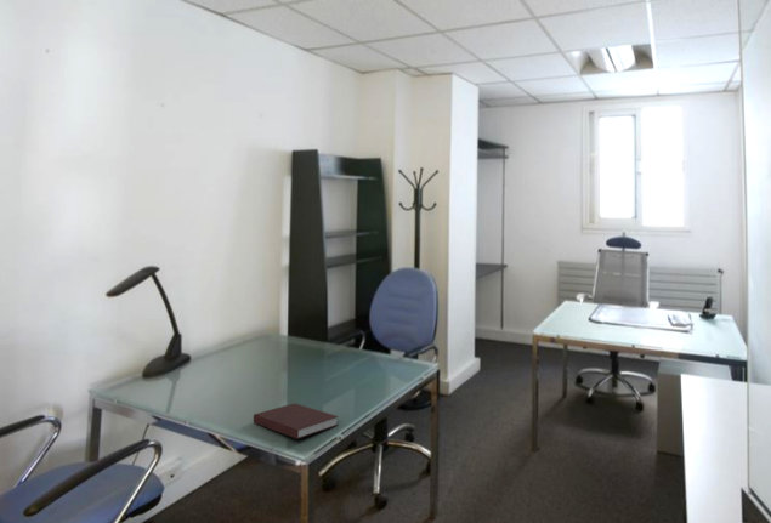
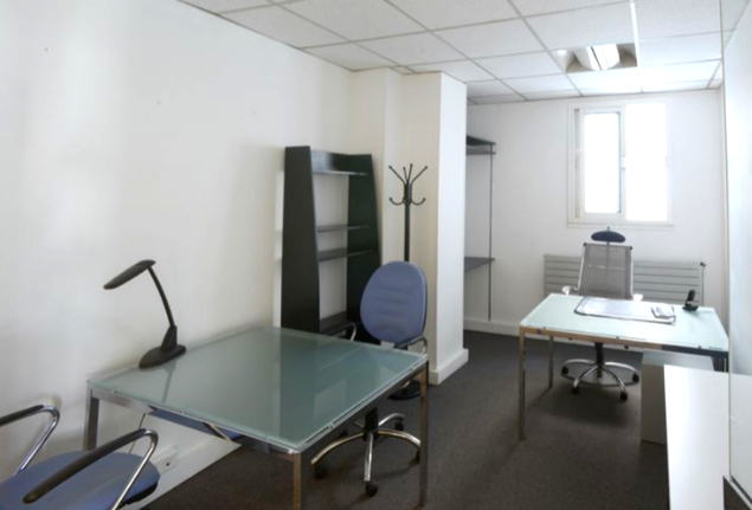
- notebook (295, 419)
